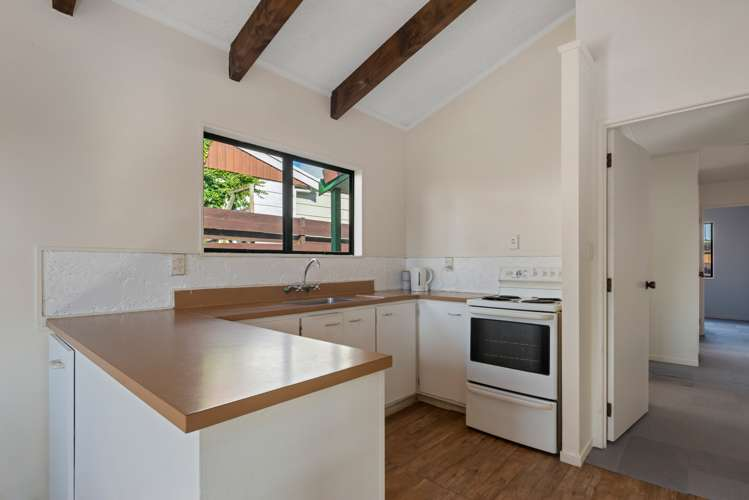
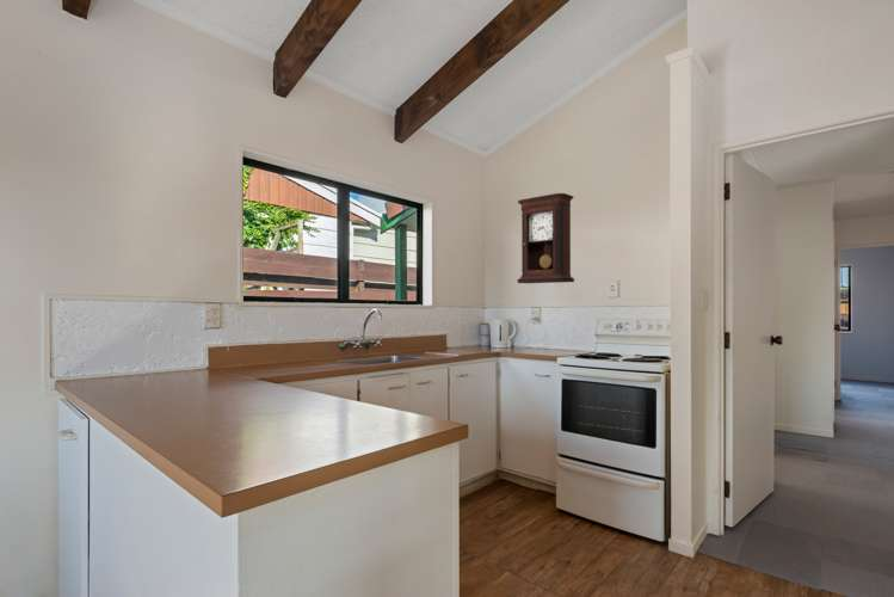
+ pendulum clock (543, 240)
